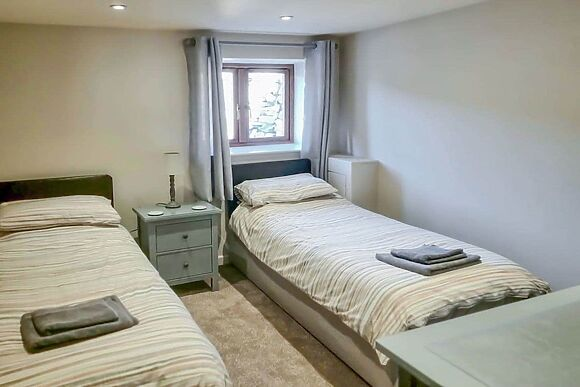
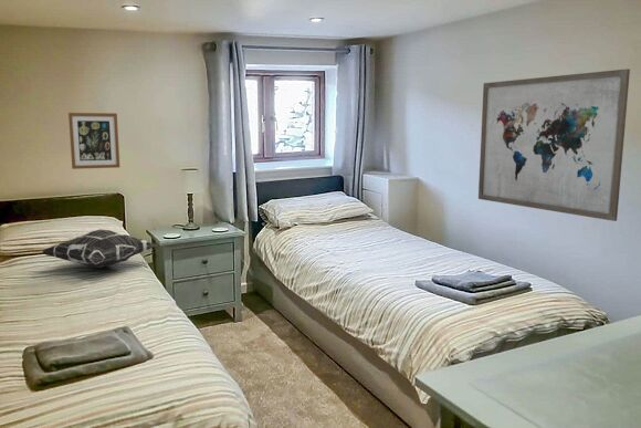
+ wall art (542, 144)
+ wall art (94, 140)
+ decorative pillow (101, 248)
